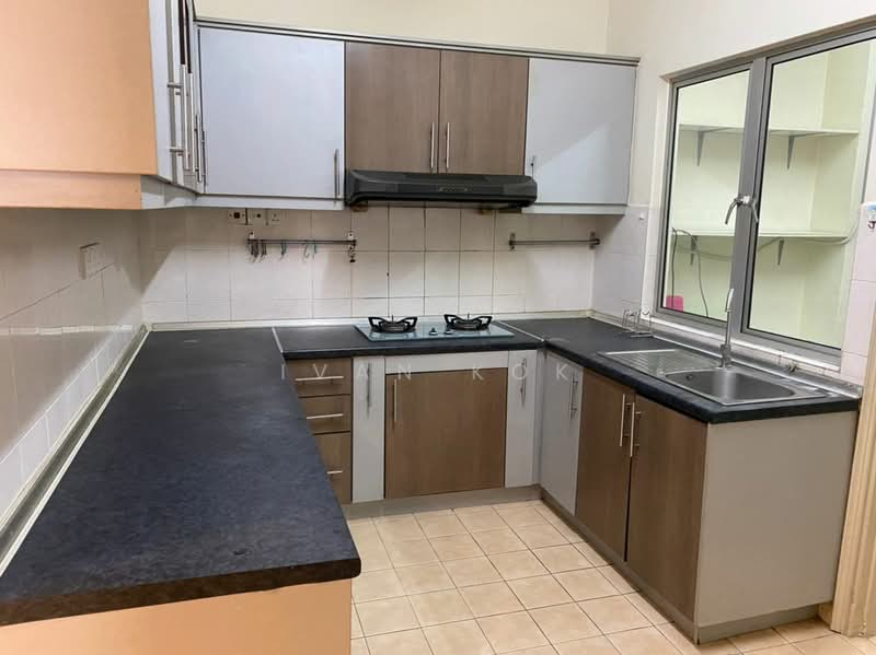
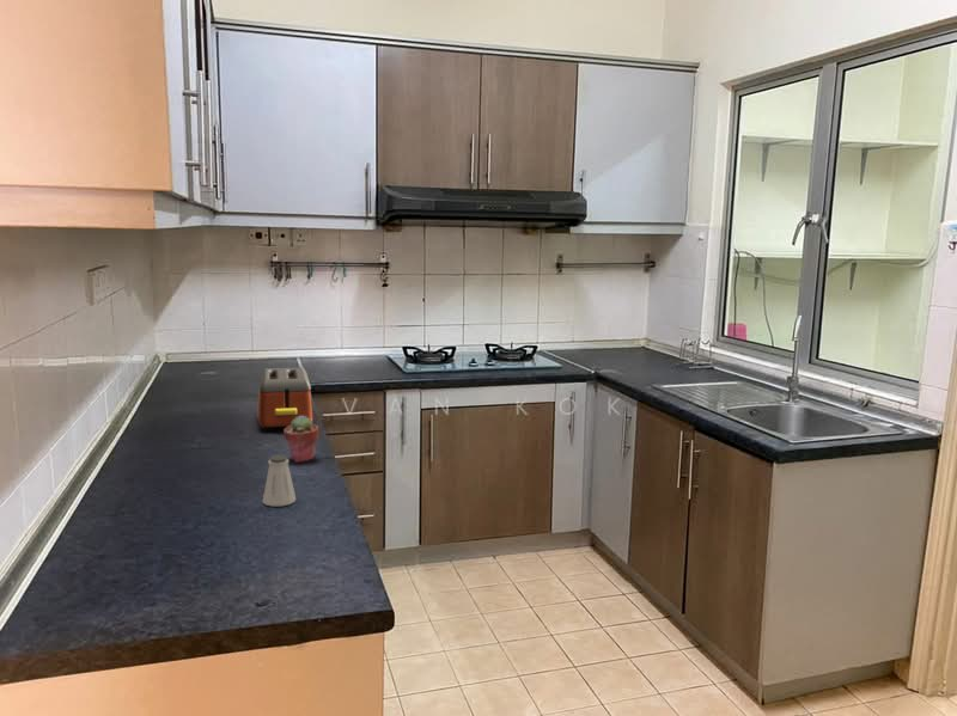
+ potted succulent (301, 436)
+ saltshaker (279, 478)
+ toaster (285, 397)
